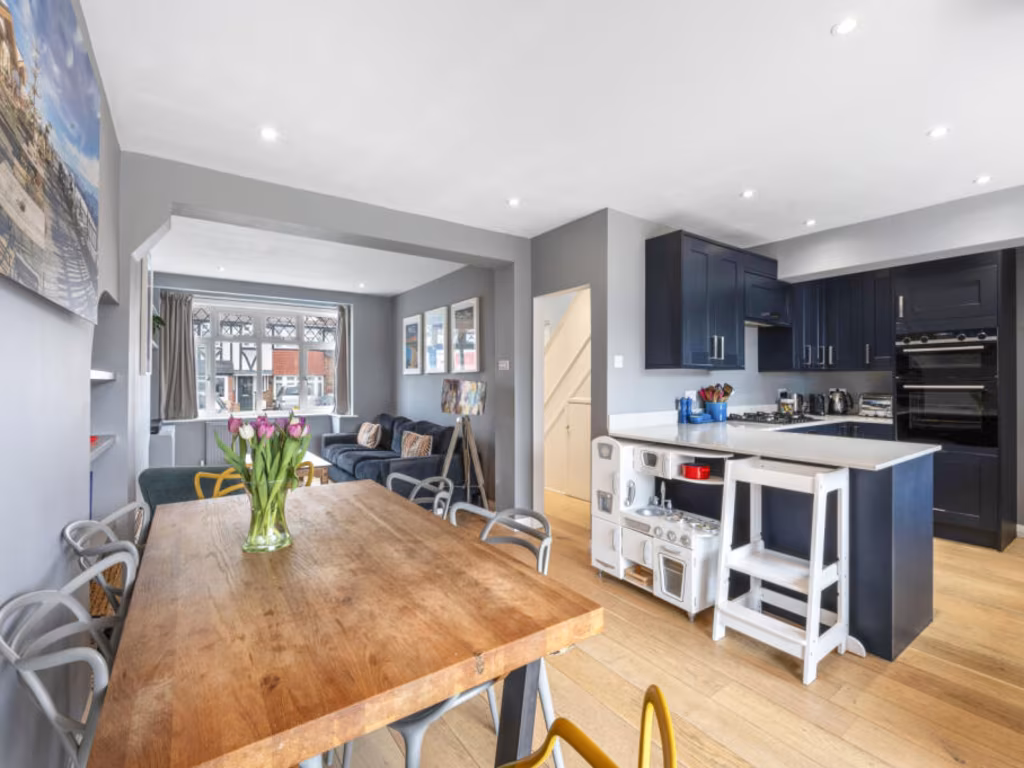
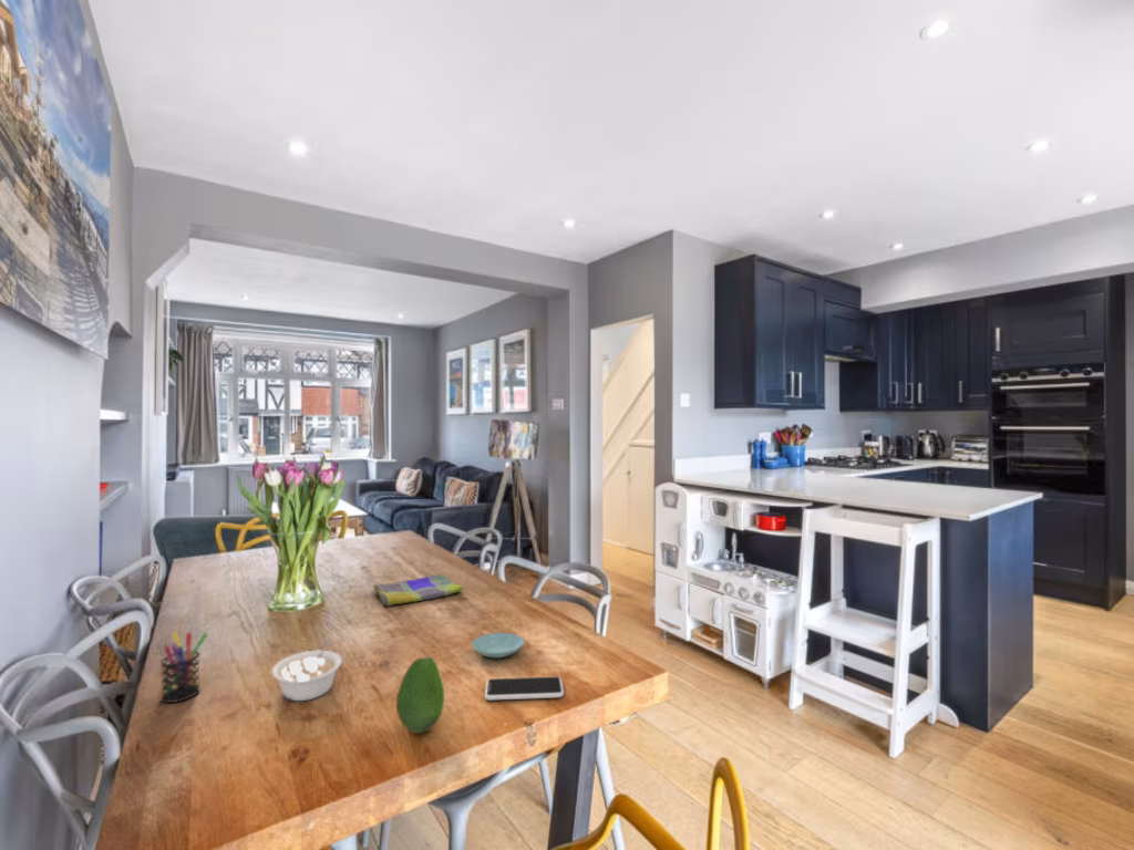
+ fruit (420, 693)
+ pen holder (185, 661)
+ smartphone (524, 687)
+ dish towel (416, 588)
+ legume (307, 673)
+ saucer (497, 646)
